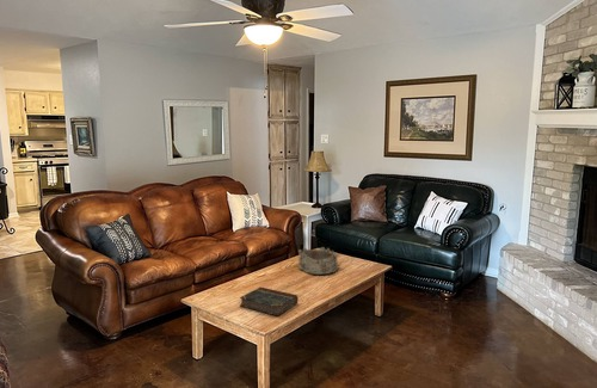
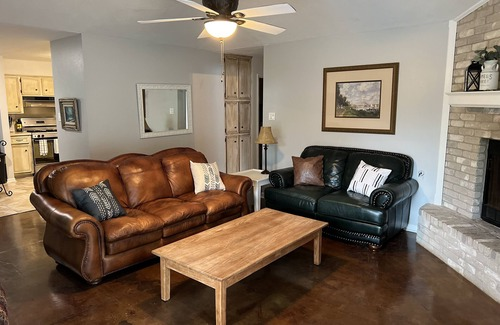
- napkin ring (318, 259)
- book (269, 300)
